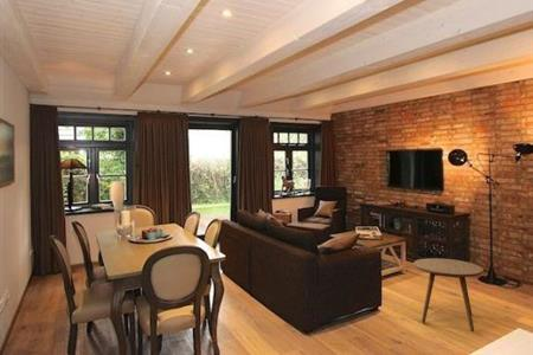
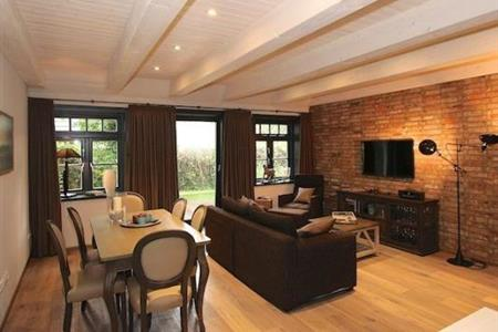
- side table (461, 286)
